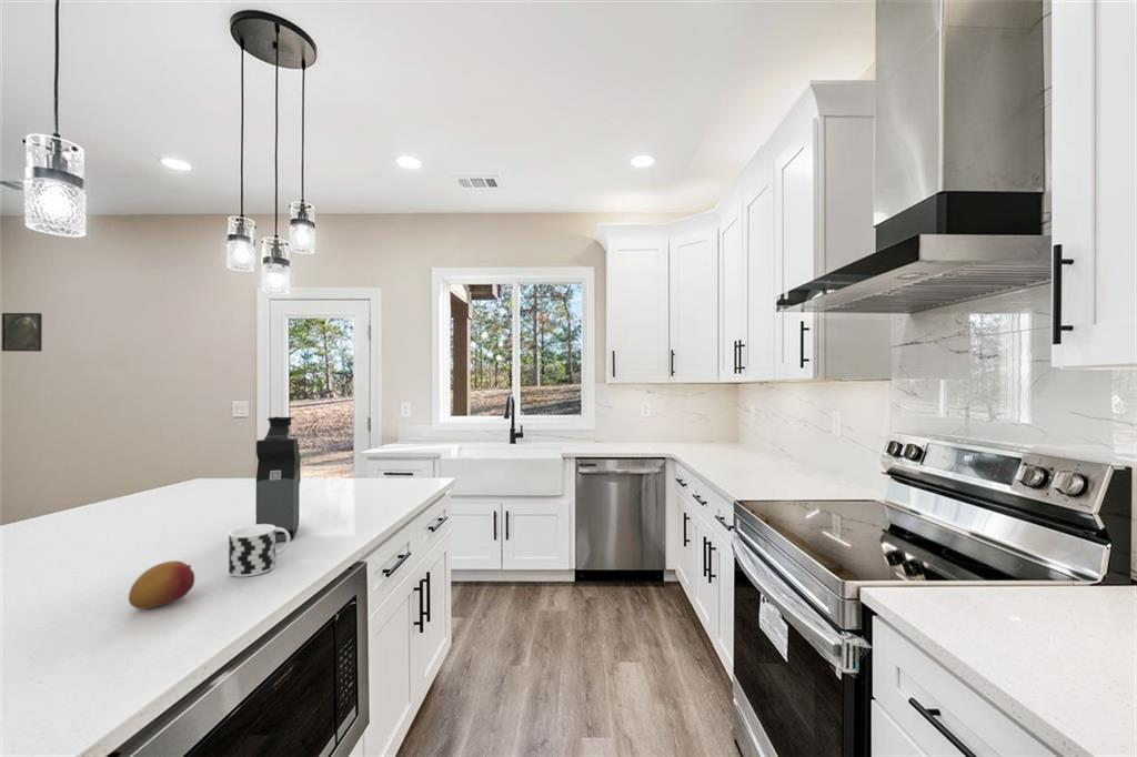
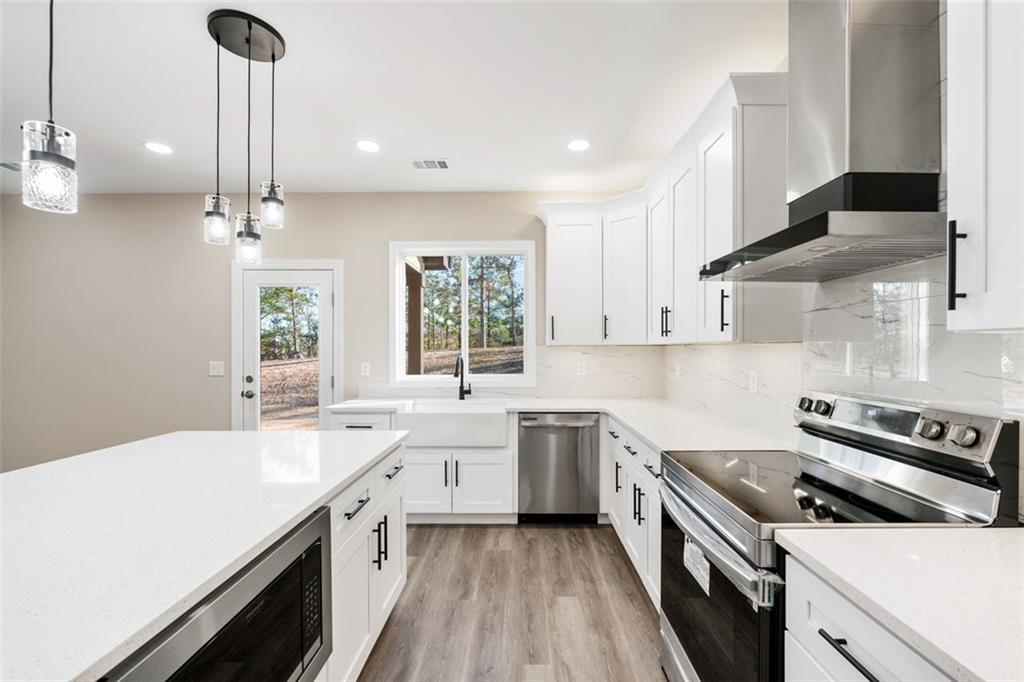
- fruit (162, 583)
- cup (260, 547)
- coffee maker (279, 476)
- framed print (21, 332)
